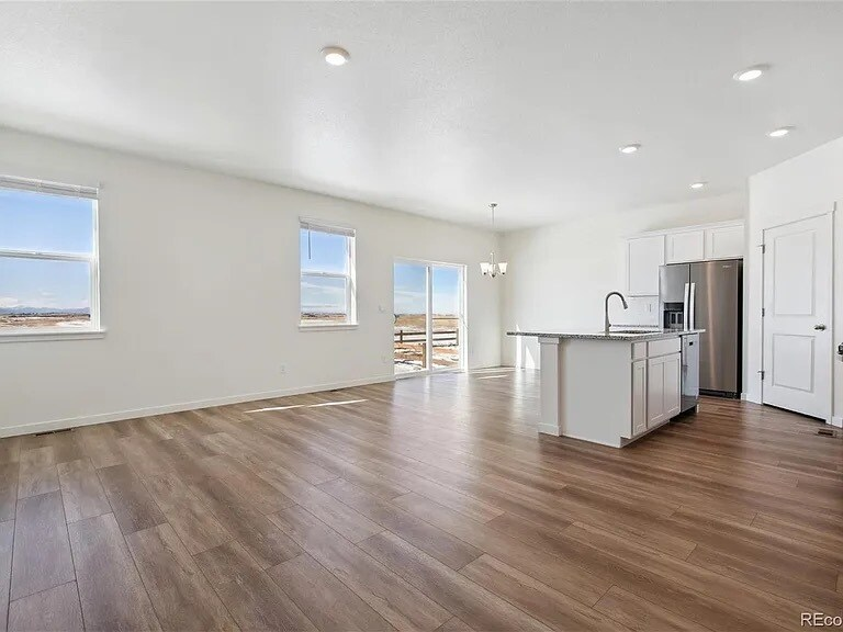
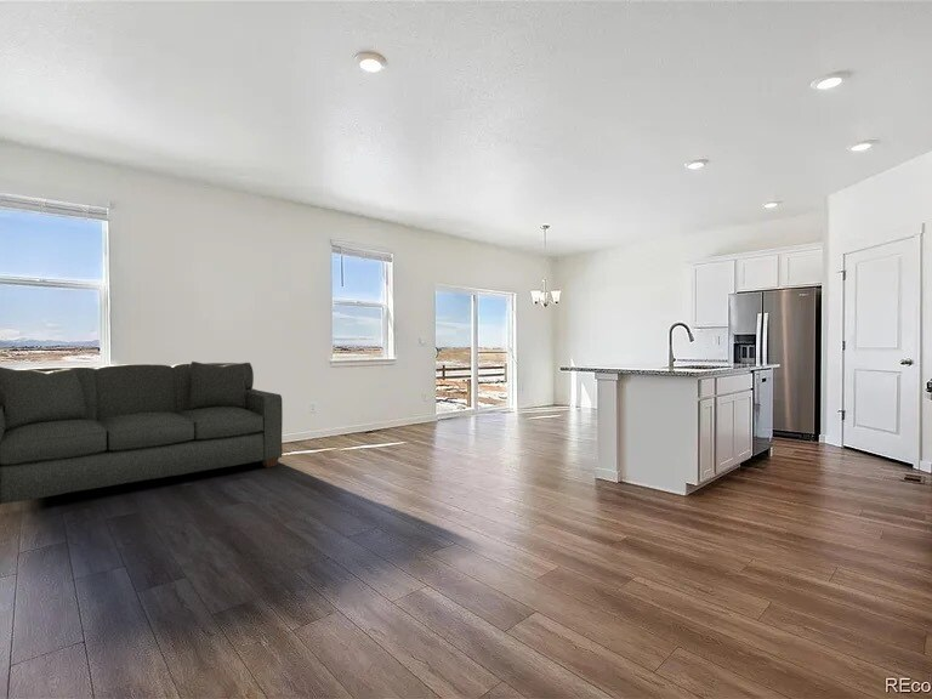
+ sofa (142, 420)
